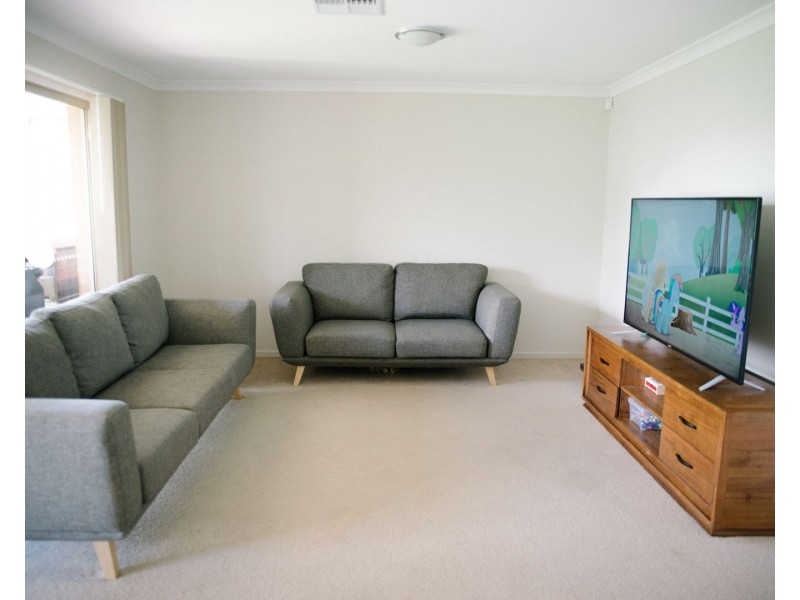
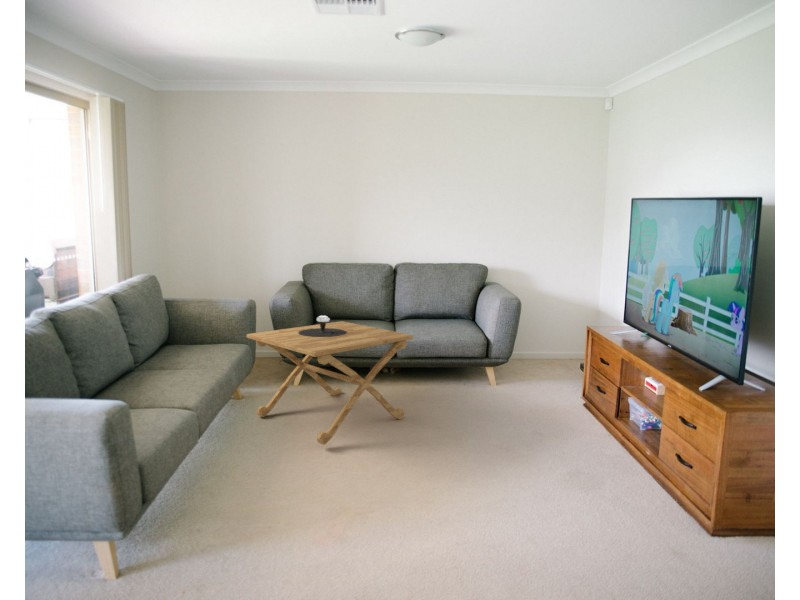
+ table lamp (322, 323)
+ side table (331, 376)
